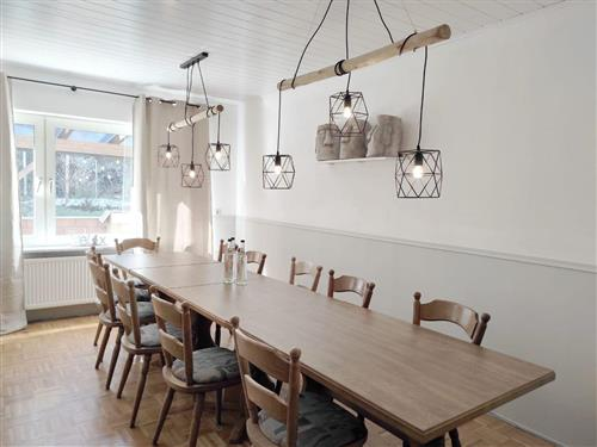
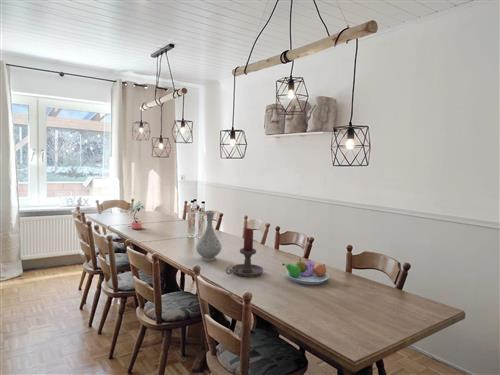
+ potted plant (135, 213)
+ candle holder (244, 251)
+ fruit bowl (305, 269)
+ vase (209, 235)
